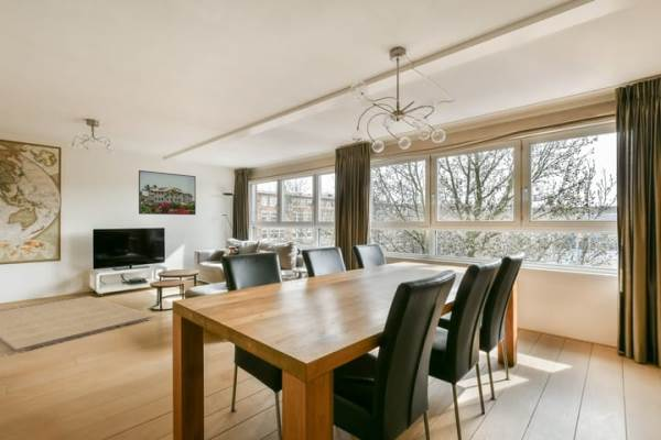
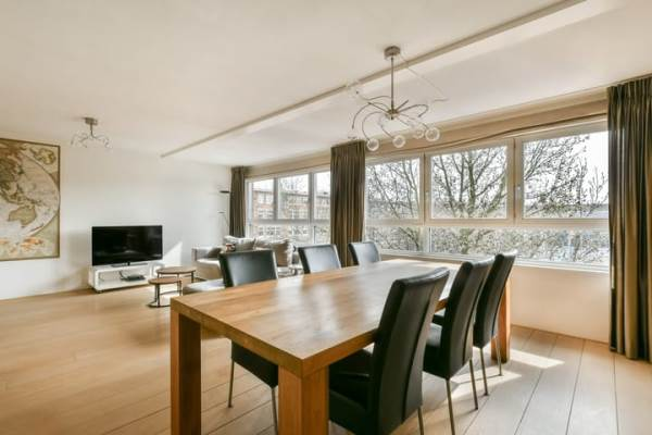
- rug (62, 316)
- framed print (169, 194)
